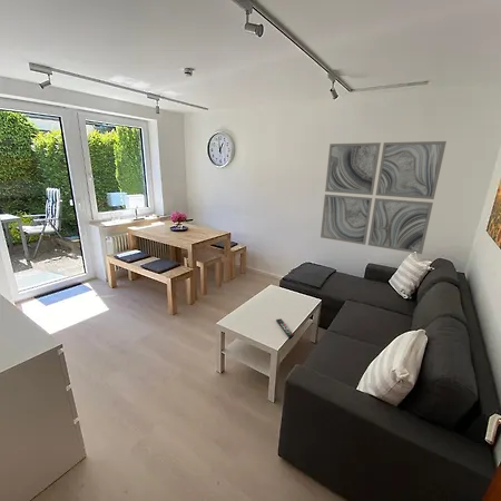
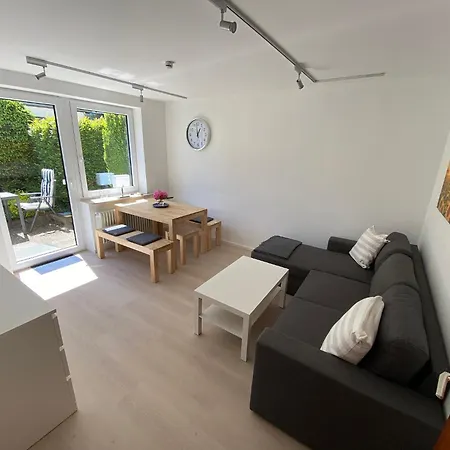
- remote control (284, 327)
- wall art (375, 198)
